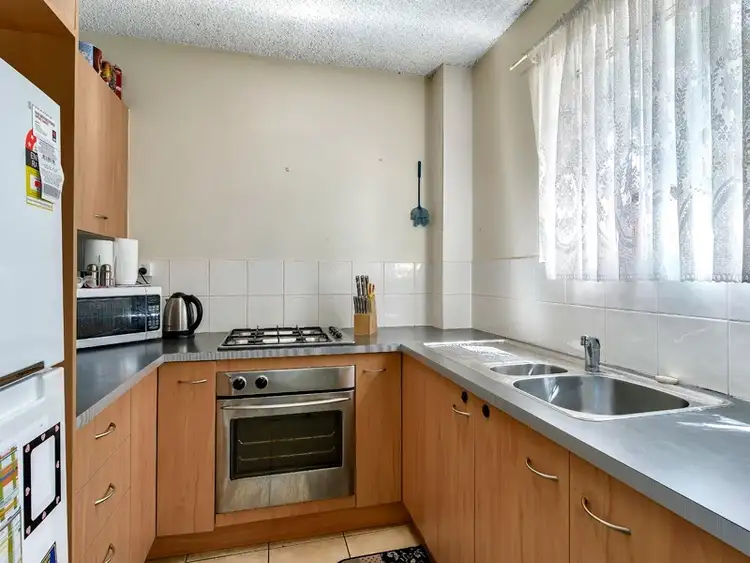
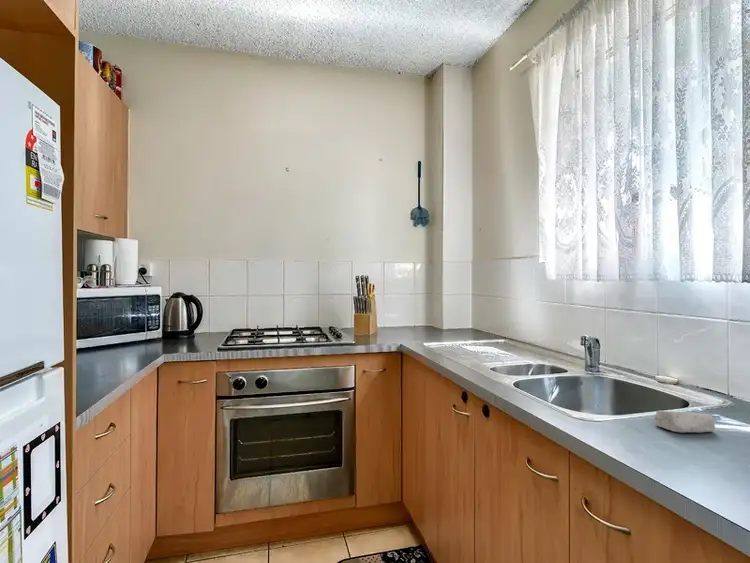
+ soap bar (686, 419)
